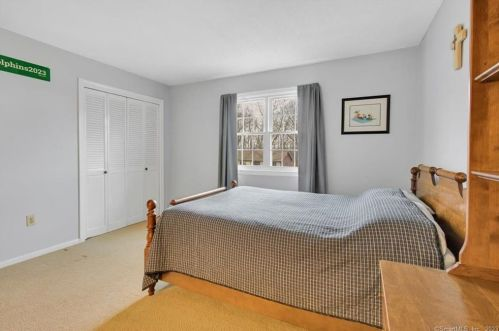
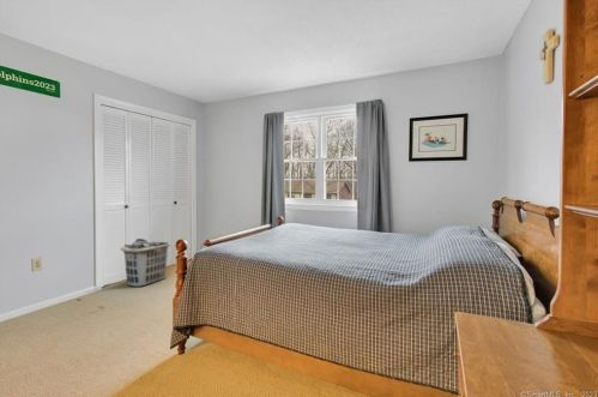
+ clothes hamper (146, 259)
